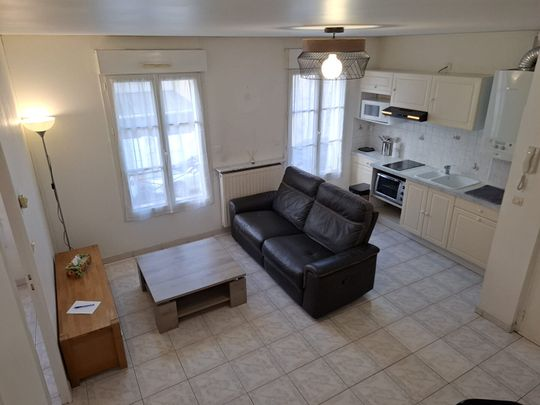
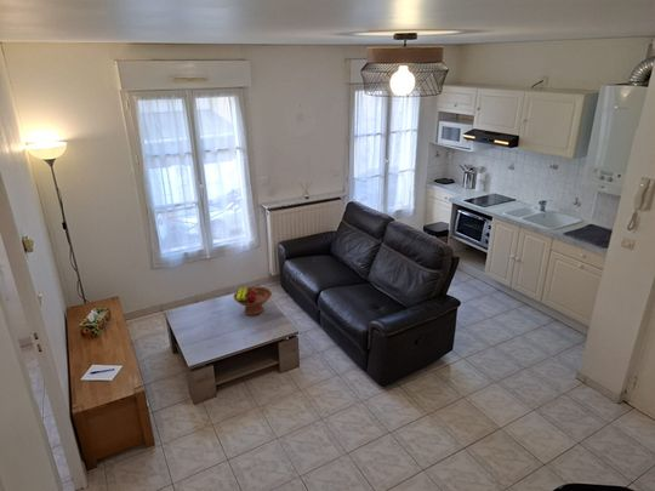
+ fruit bowl (252, 299)
